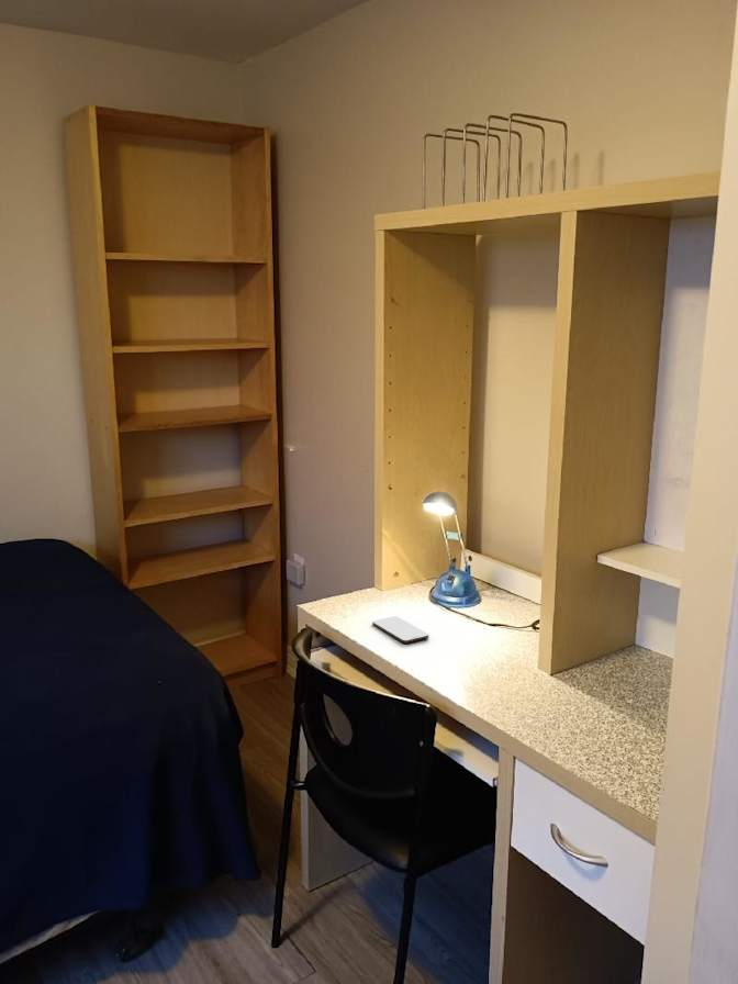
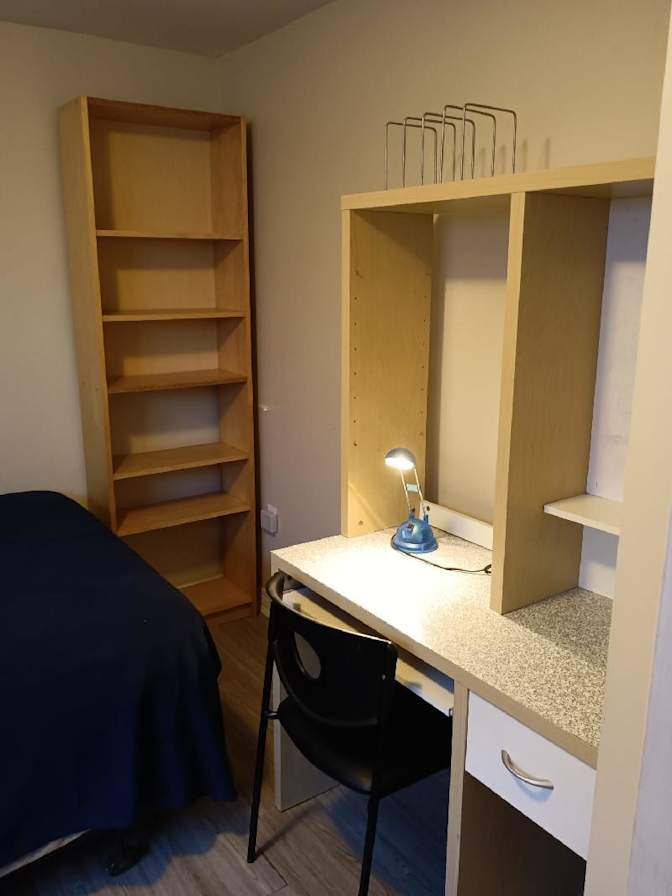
- smartphone (400, 628)
